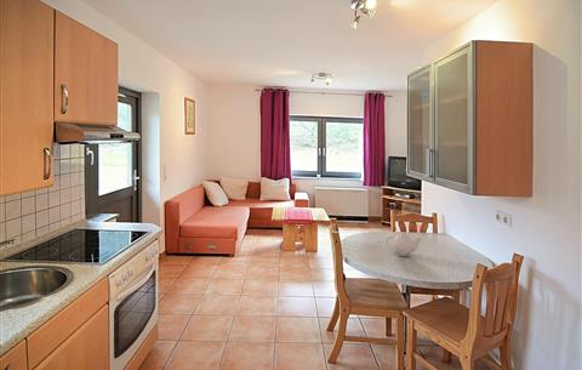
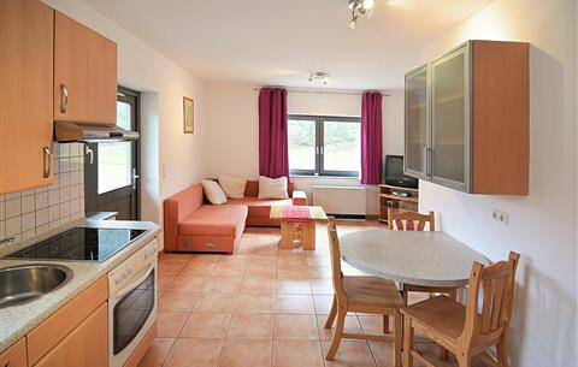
- teapot (403, 243)
